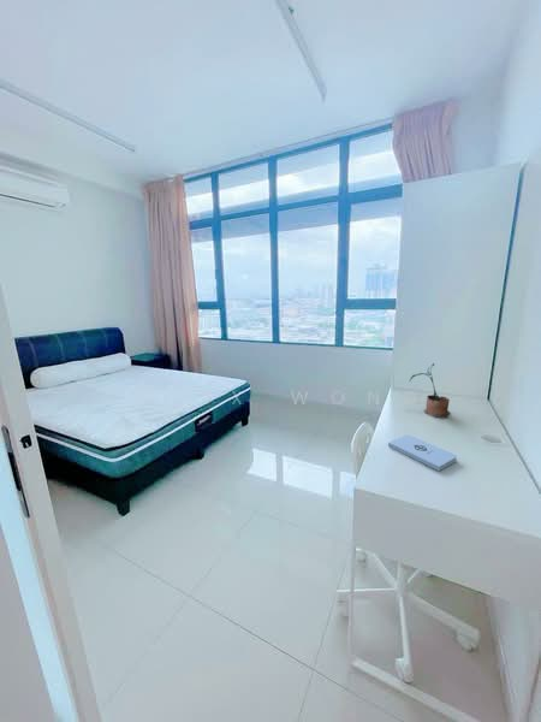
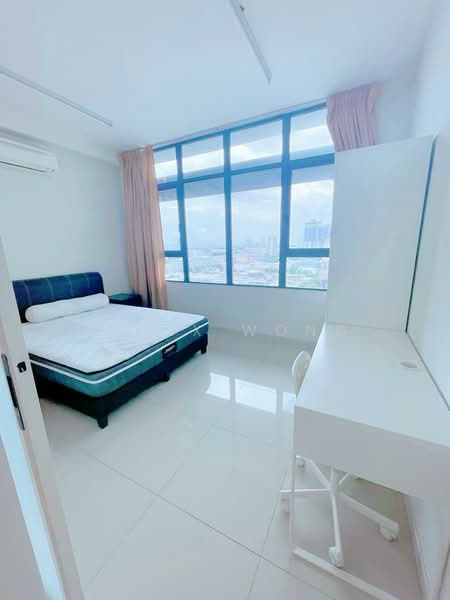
- notepad (421, 450)
- potted plant (433, 386)
